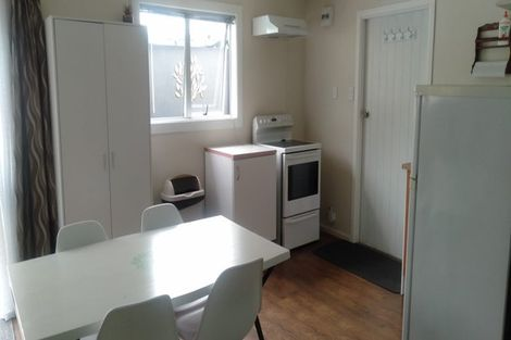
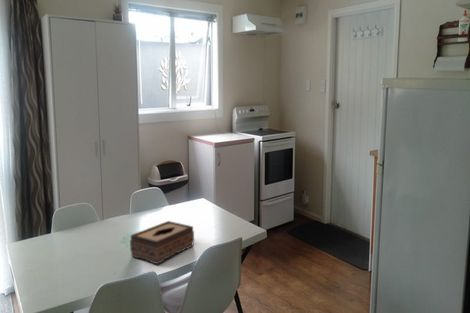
+ tissue box (163, 241)
